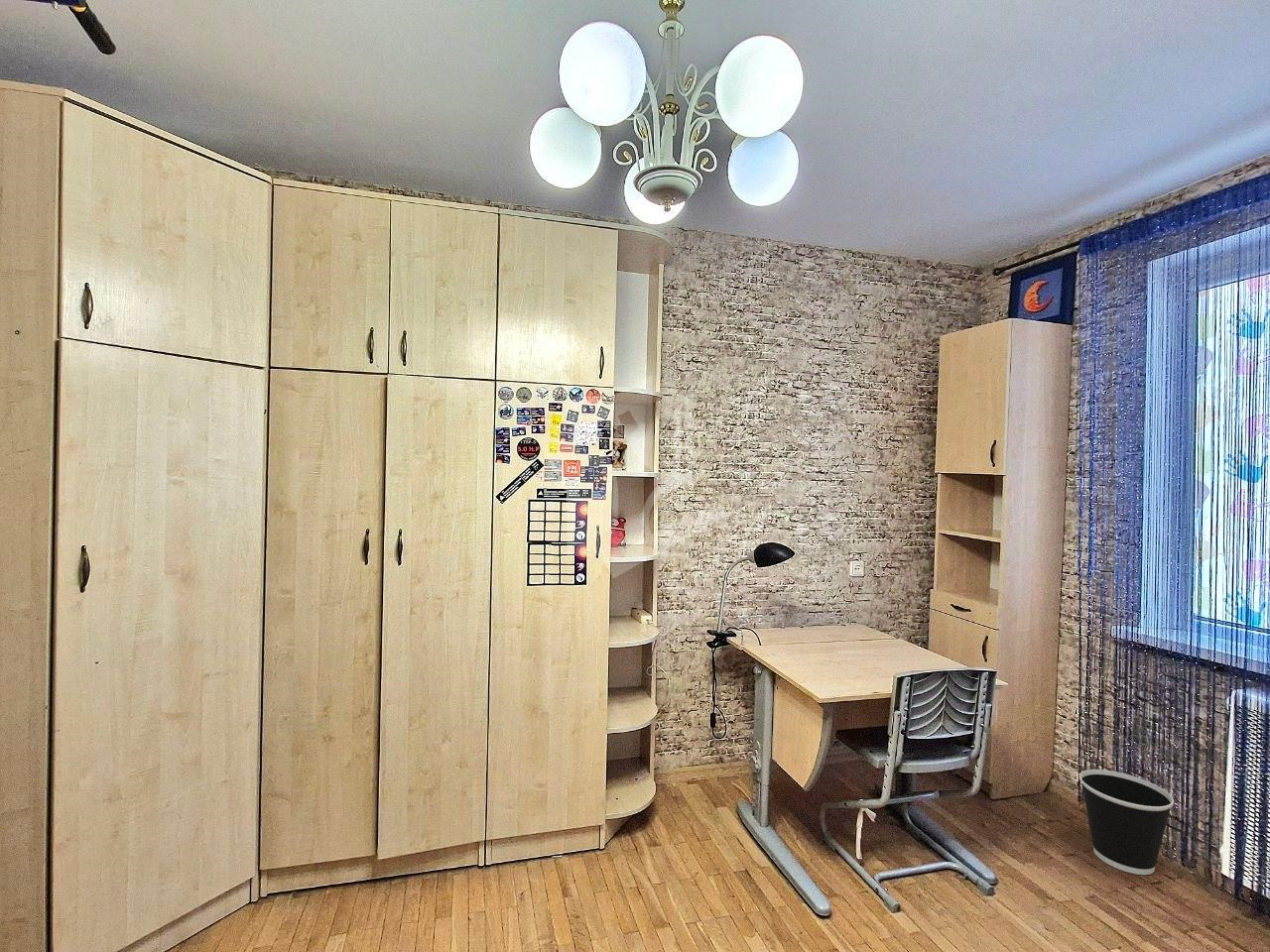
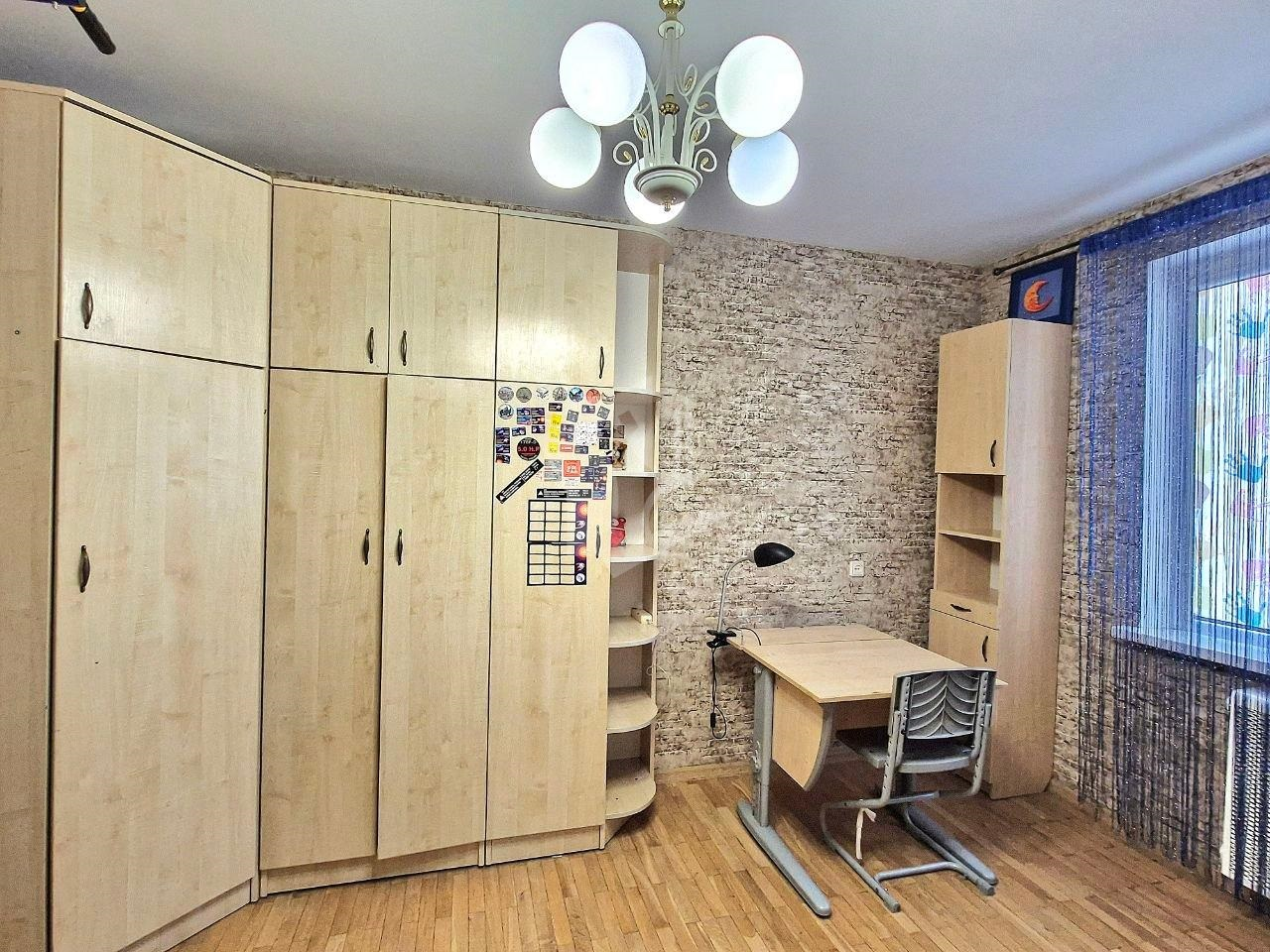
- wastebasket (1123, 822)
